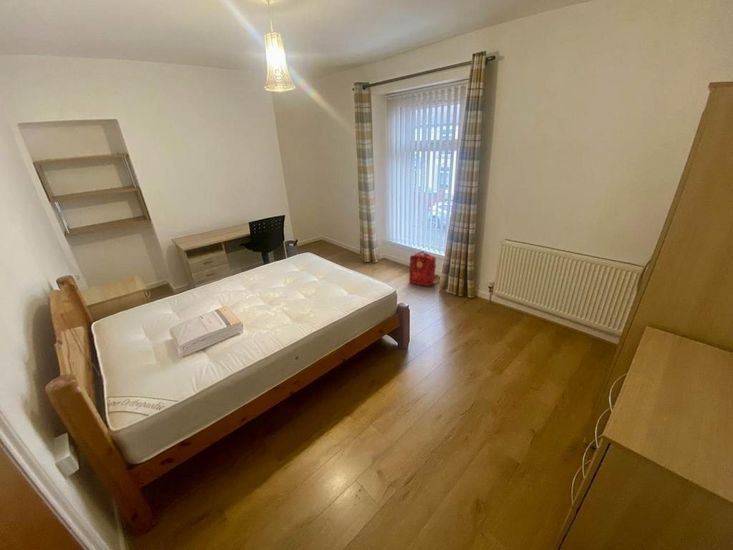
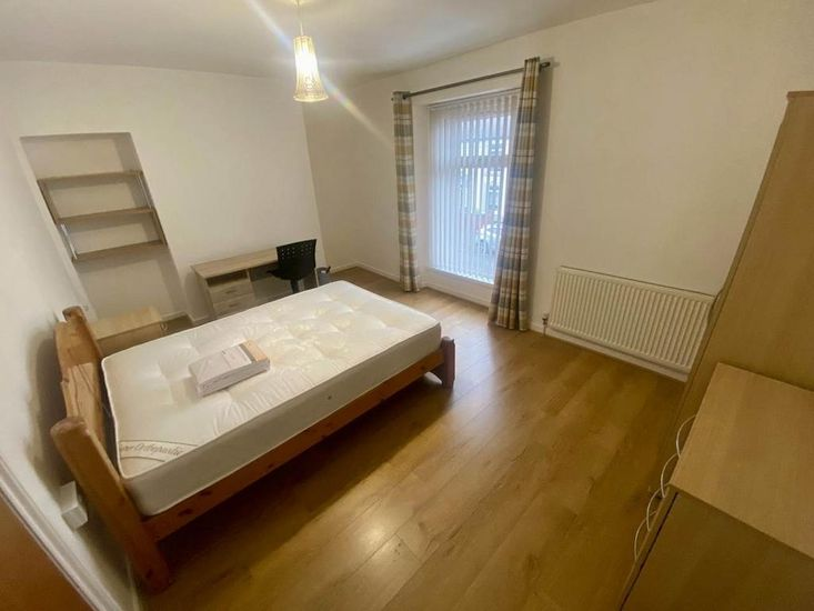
- backpack (422, 266)
